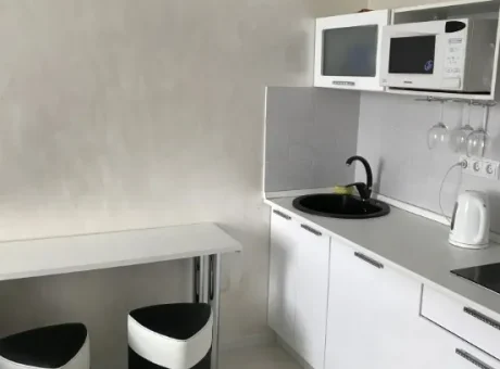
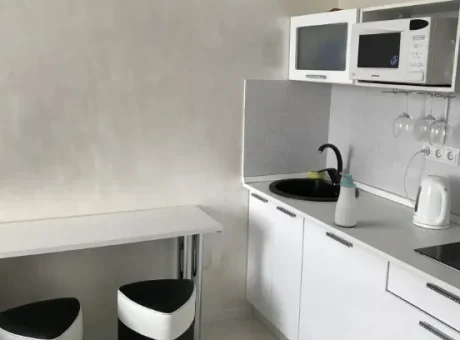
+ soap bottle (347, 199)
